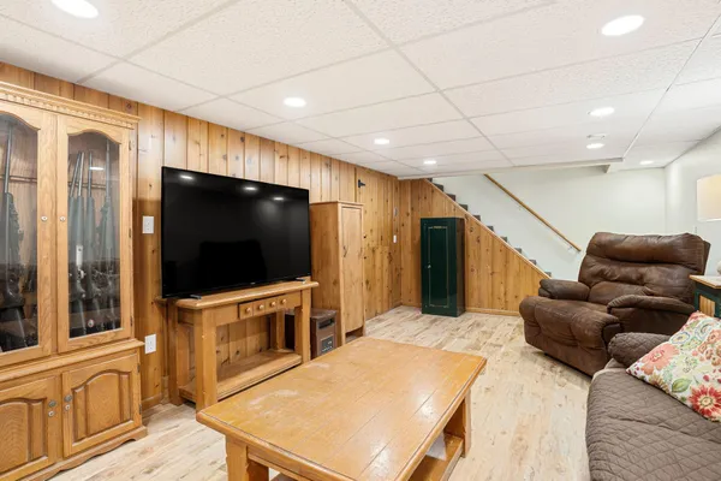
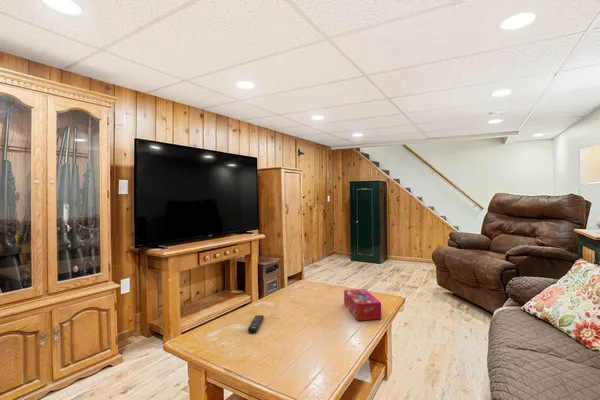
+ tissue box (361, 303)
+ remote control (256, 322)
